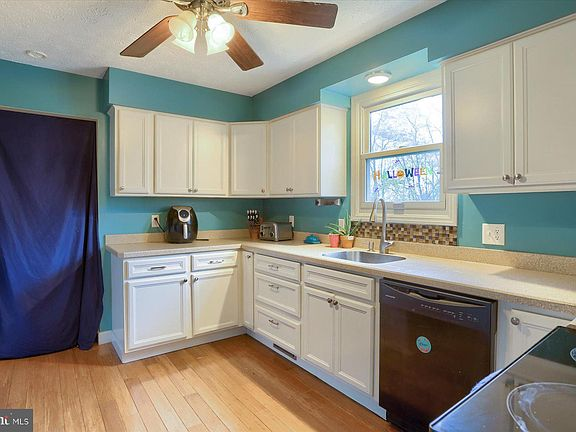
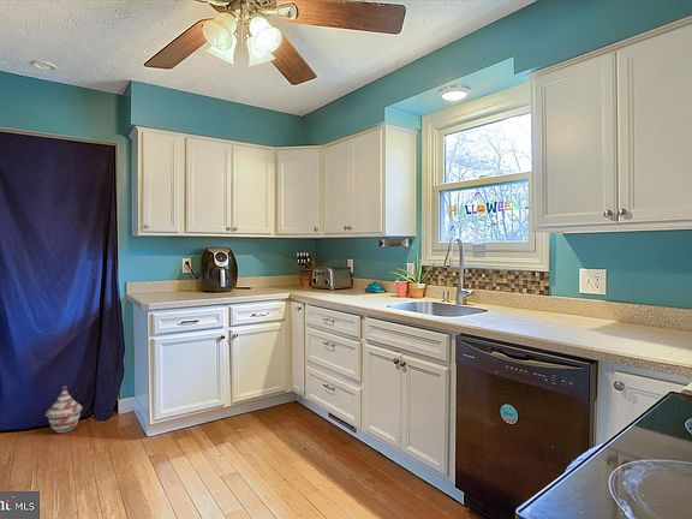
+ woven basket (64, 407)
